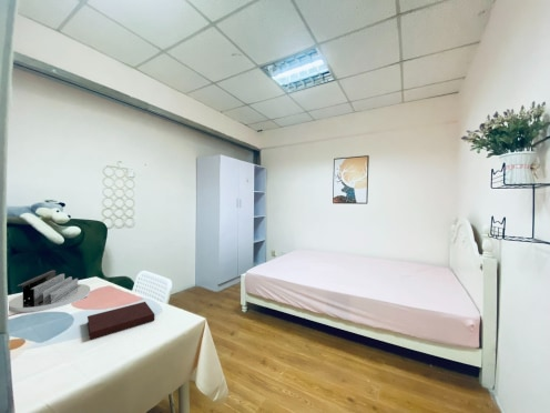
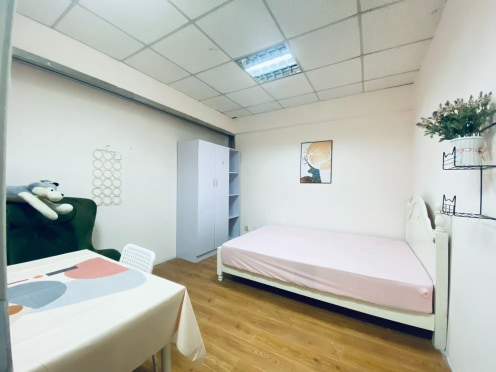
- notebook (121, 318)
- desk organizer (52, 288)
